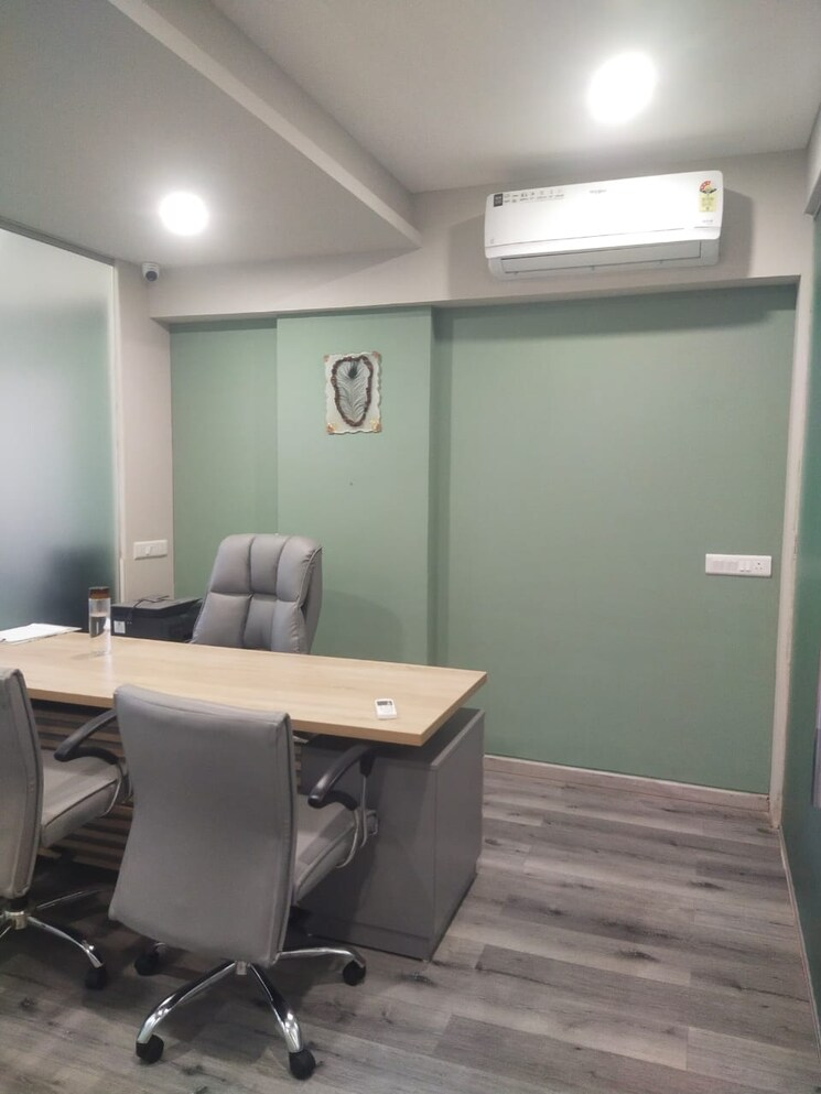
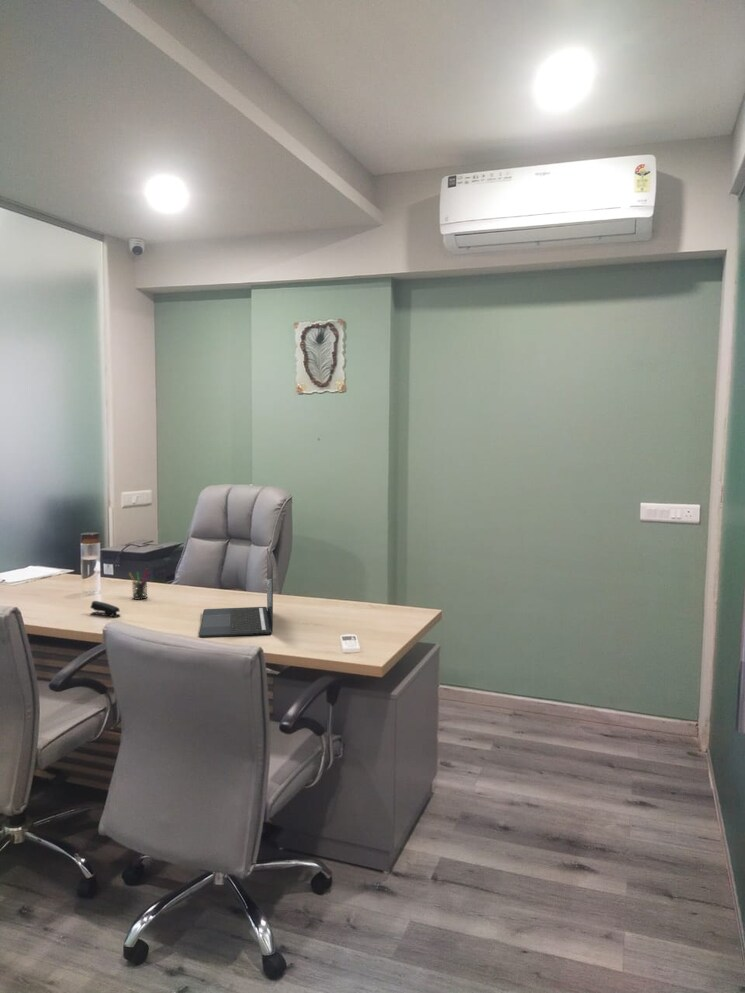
+ laptop (236, 608)
+ stapler (105, 608)
+ pen holder (140, 583)
